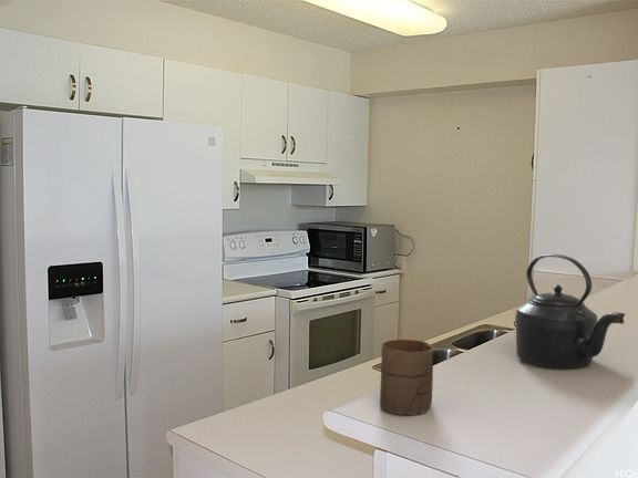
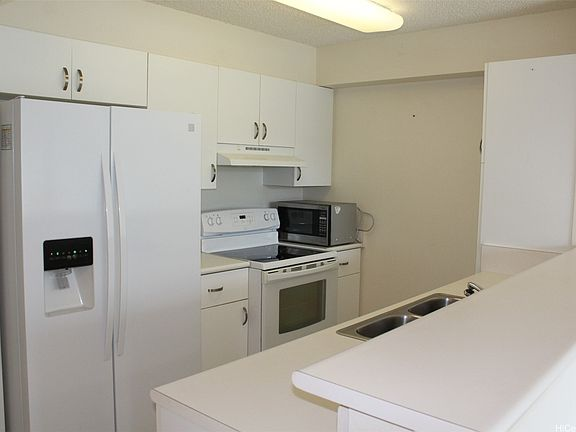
- kettle (570, 310)
- cup (408, 375)
